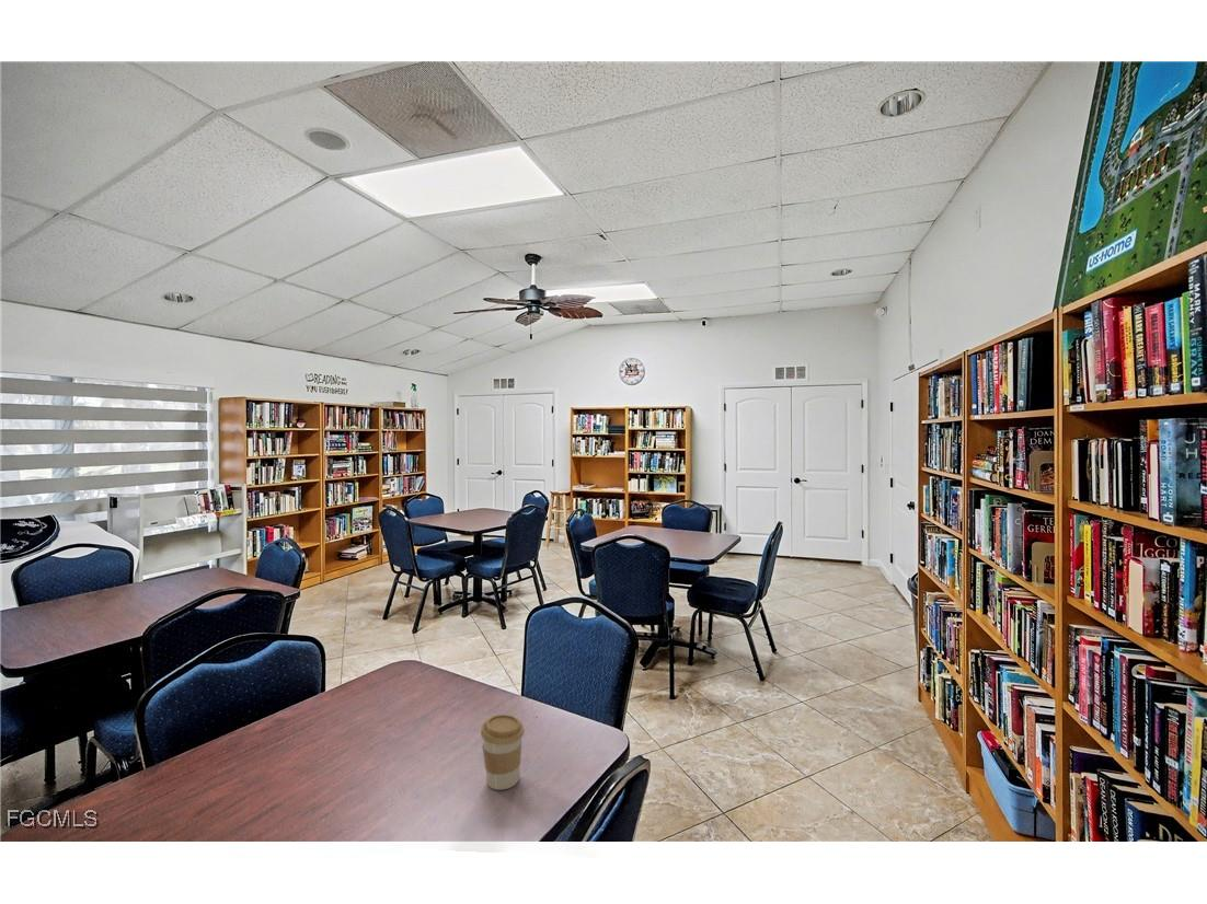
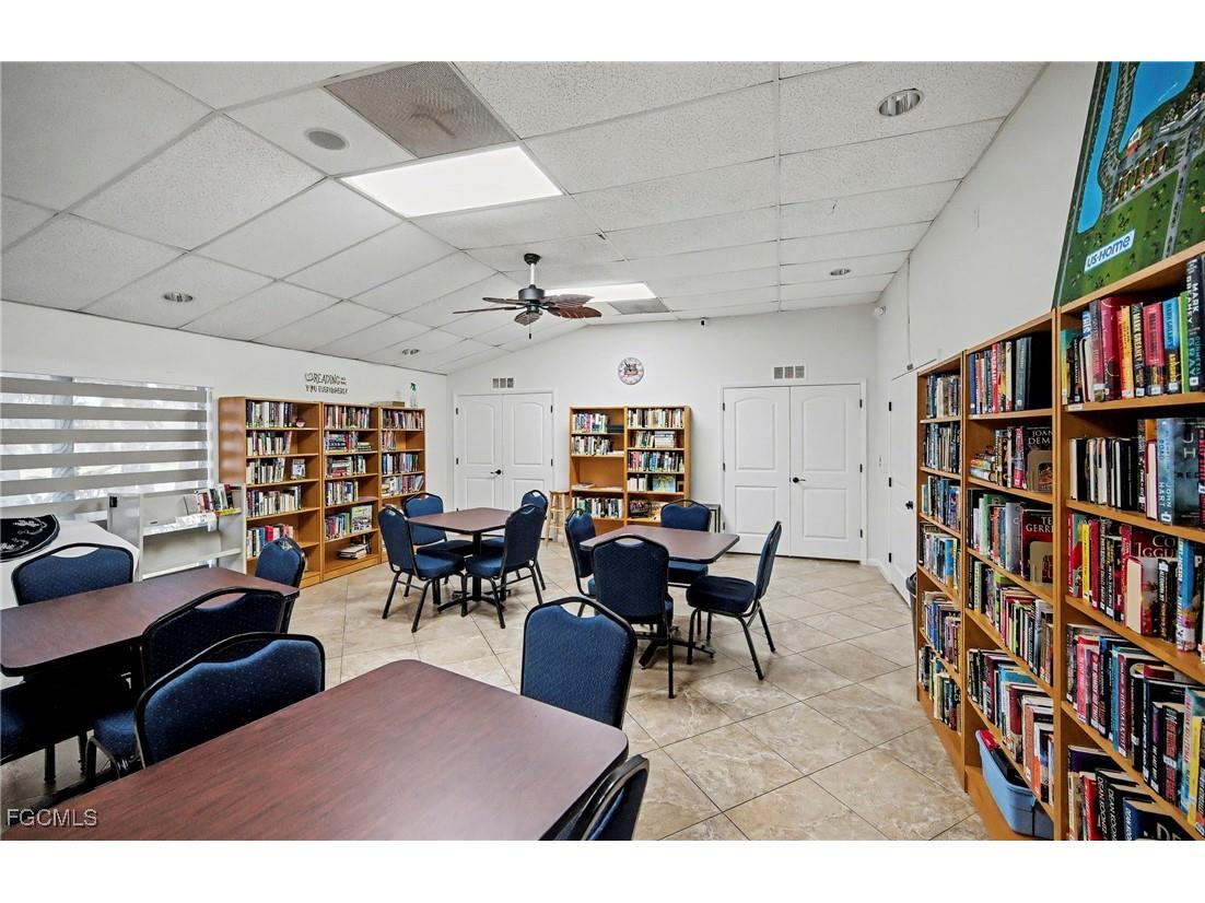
- coffee cup (503, 750)
